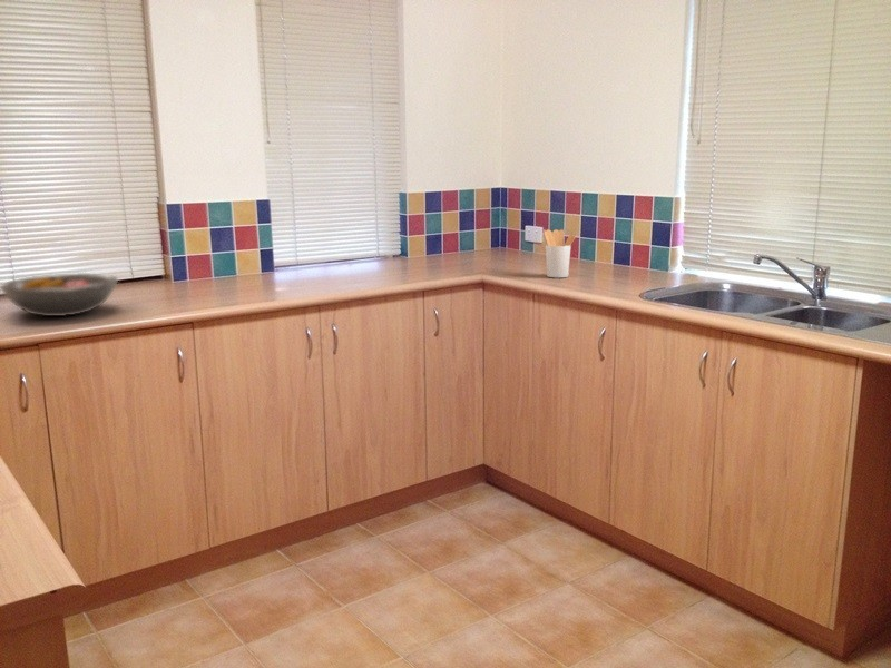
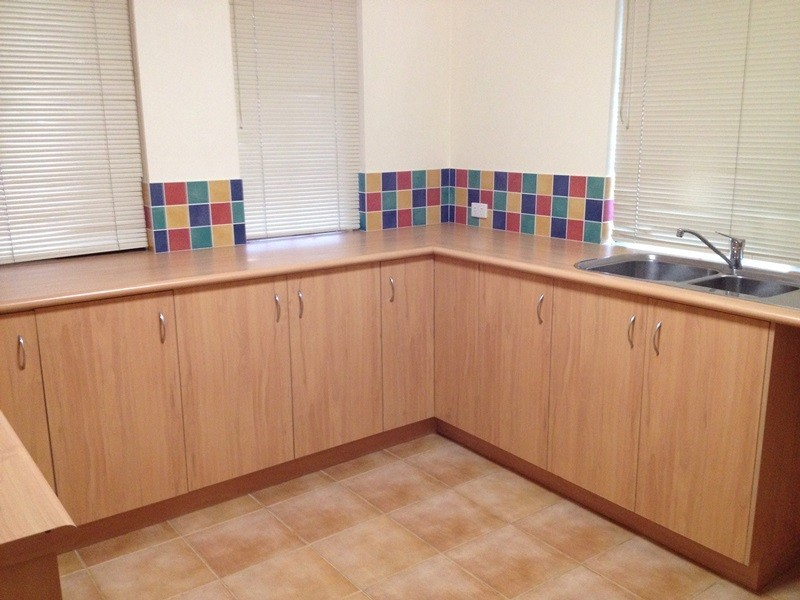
- fruit bowl (61, 292)
- utensil holder (556, 252)
